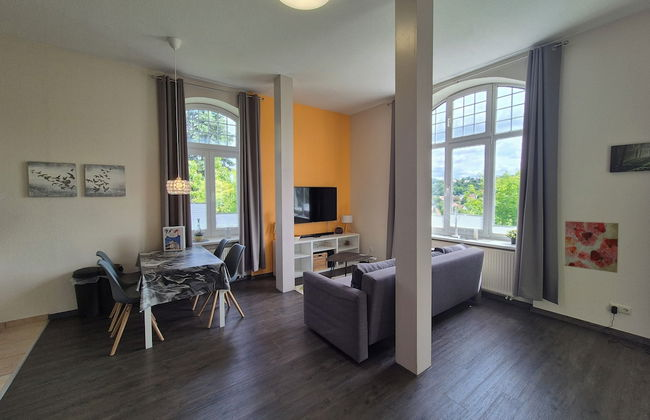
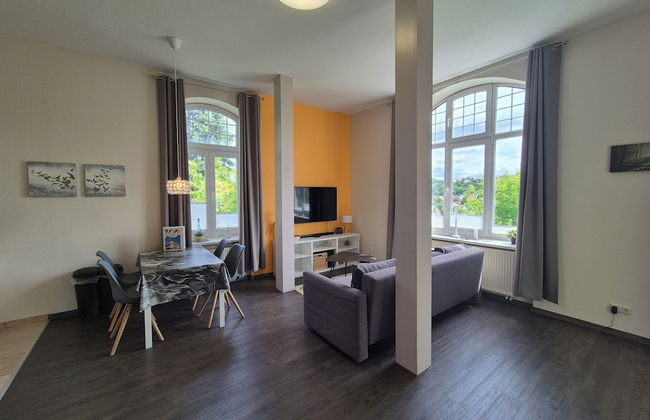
- wall art (590, 245)
